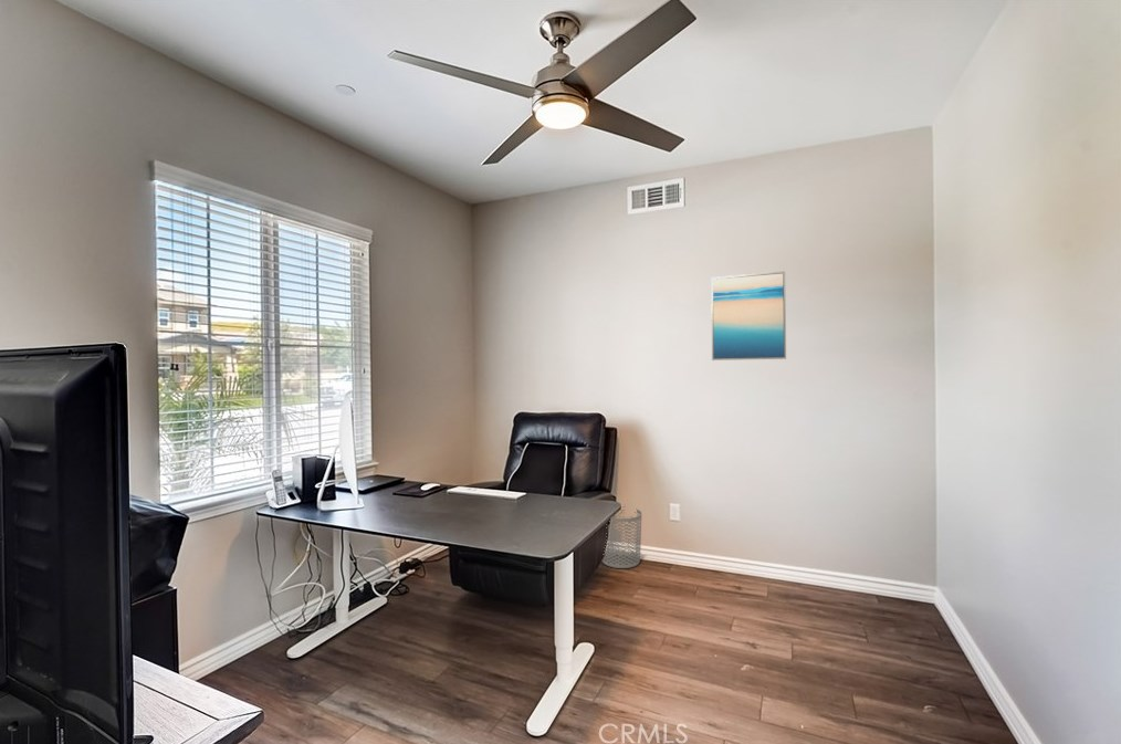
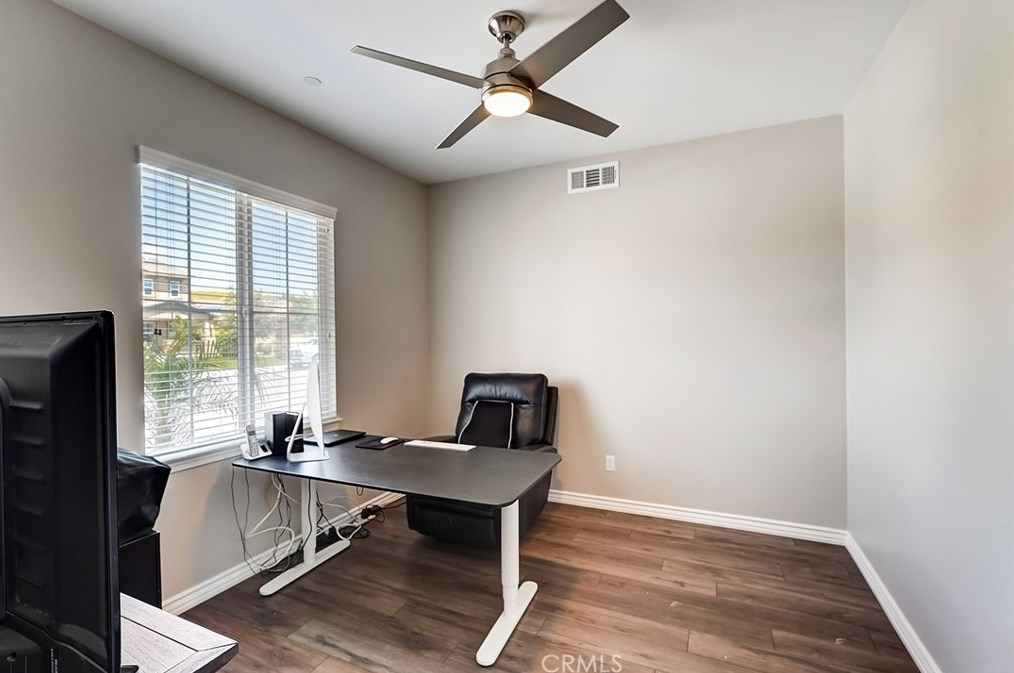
- wall art (747, 316)
- waste bin (621, 536)
